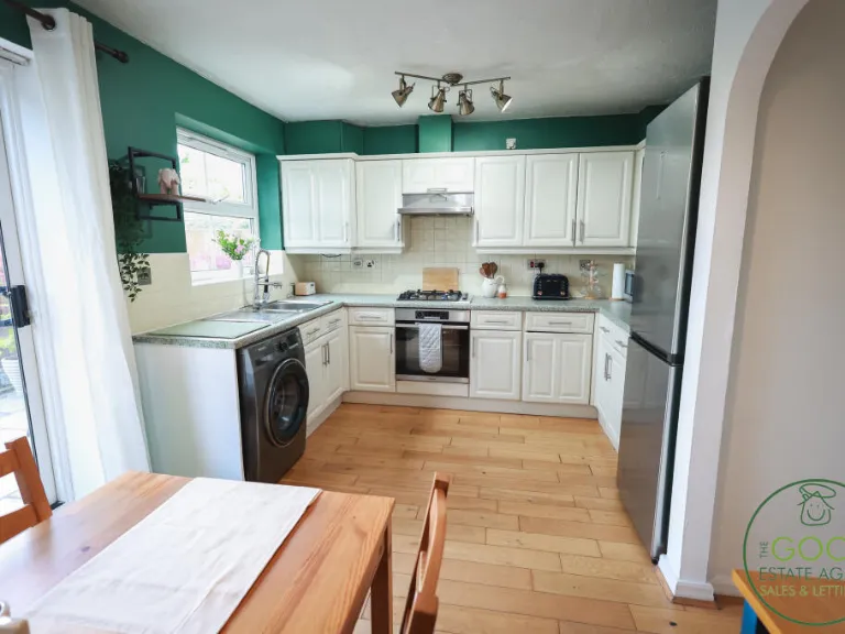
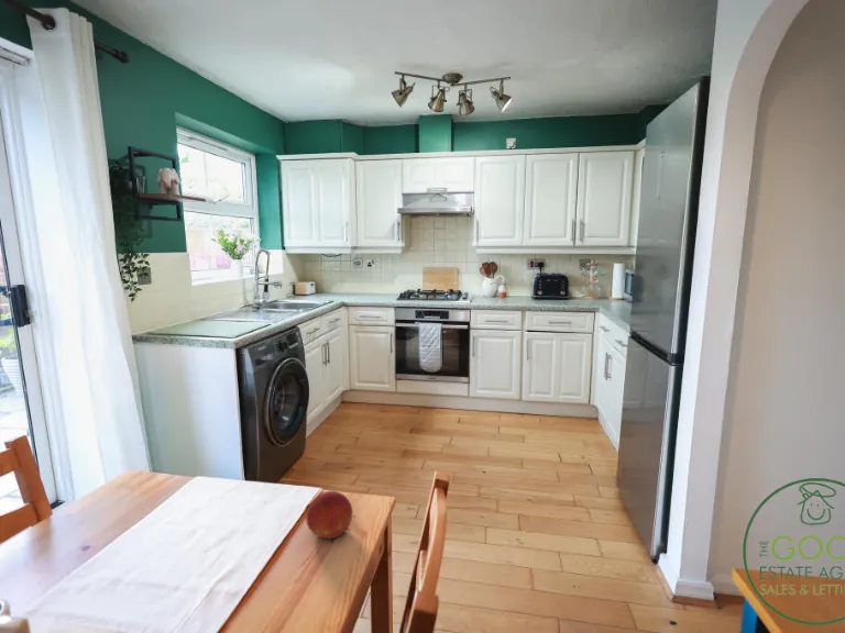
+ fruit (329, 512)
